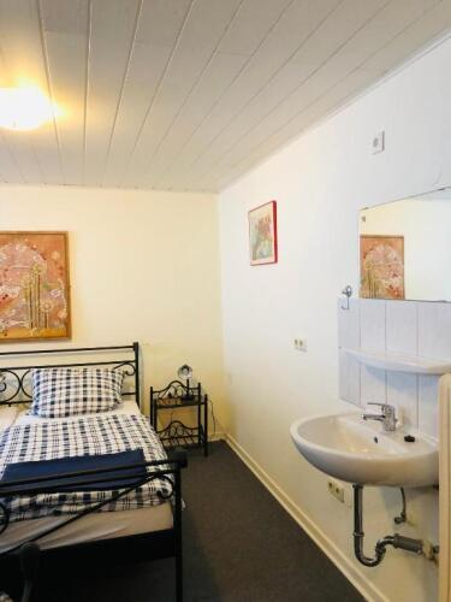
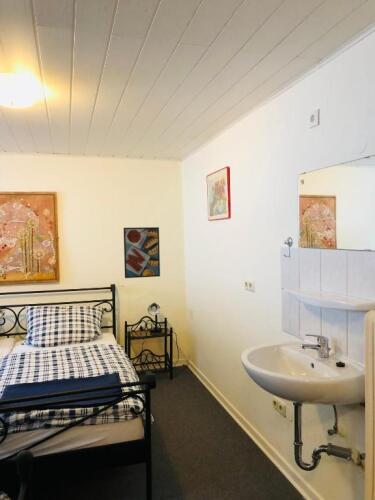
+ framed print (142, 252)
